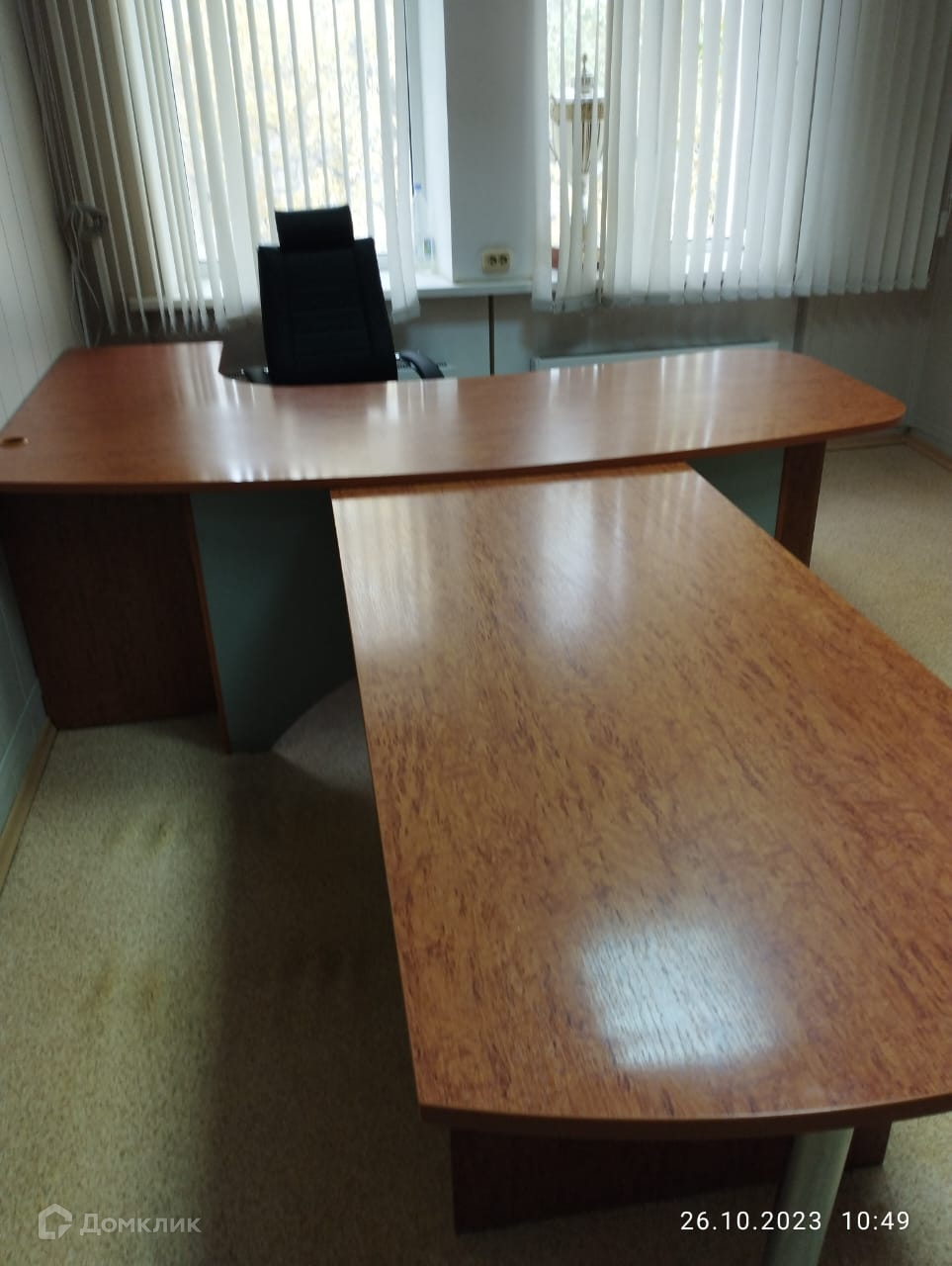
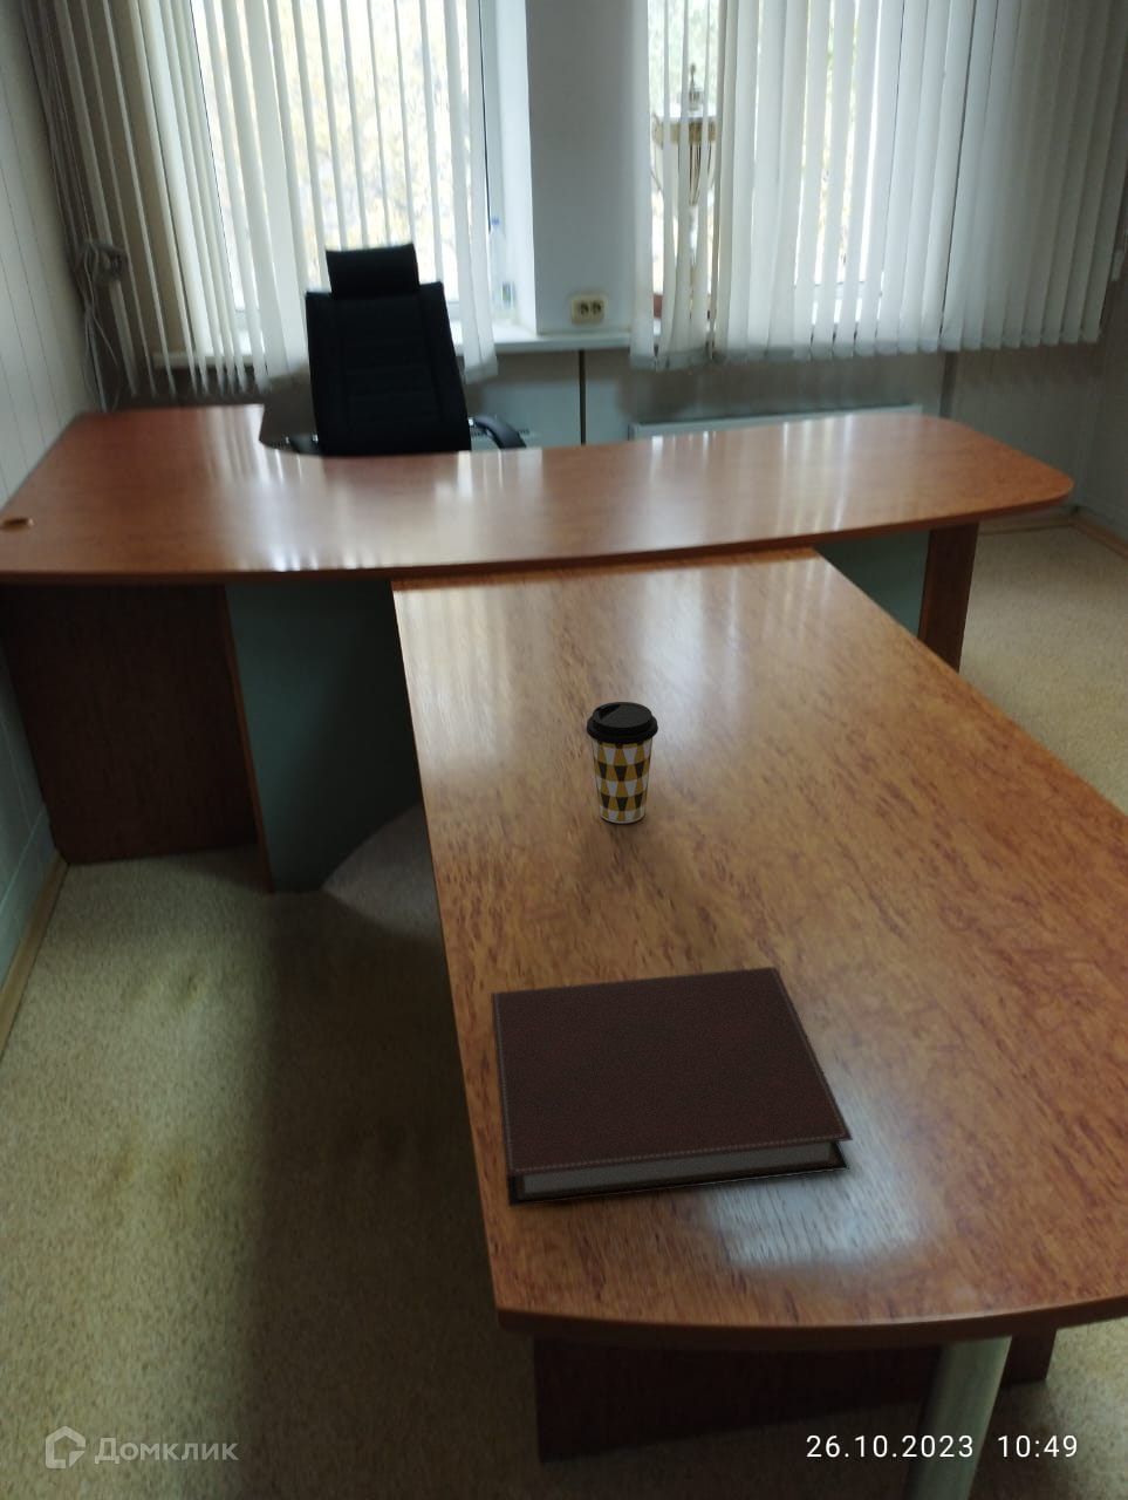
+ notebook (655, 1071)
+ coffee cup (622, 763)
